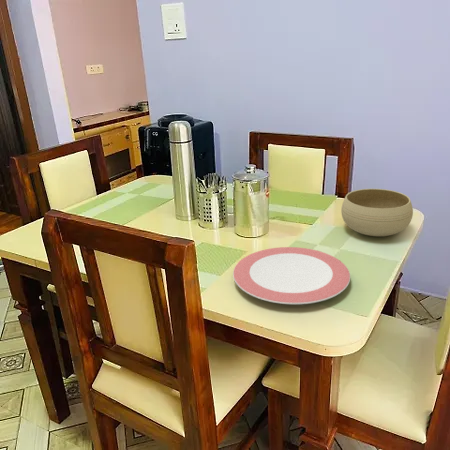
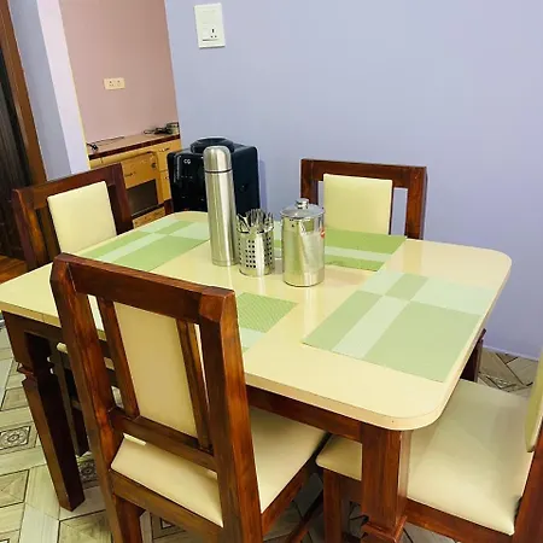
- bowl (375, 213)
- plate (290, 274)
